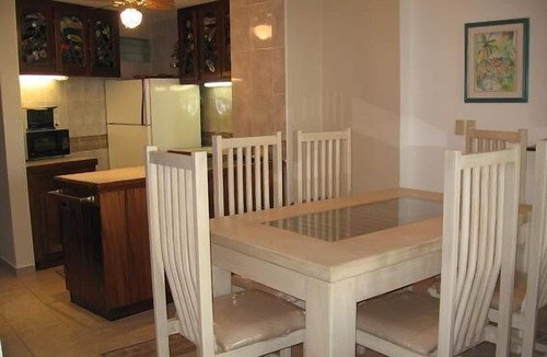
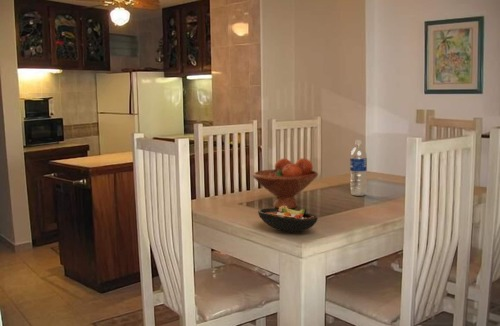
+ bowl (287, 220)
+ fruit bowl (285, 183)
+ water bottle (358, 167)
